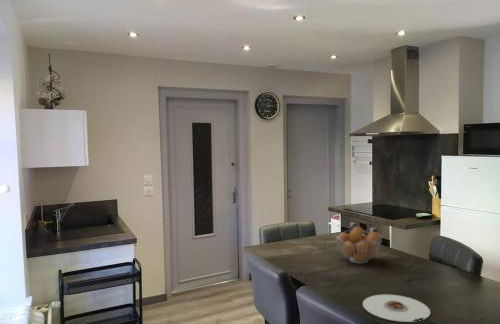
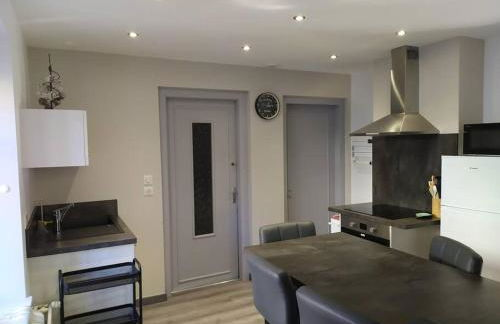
- plate (395, 305)
- fruit basket (358, 244)
